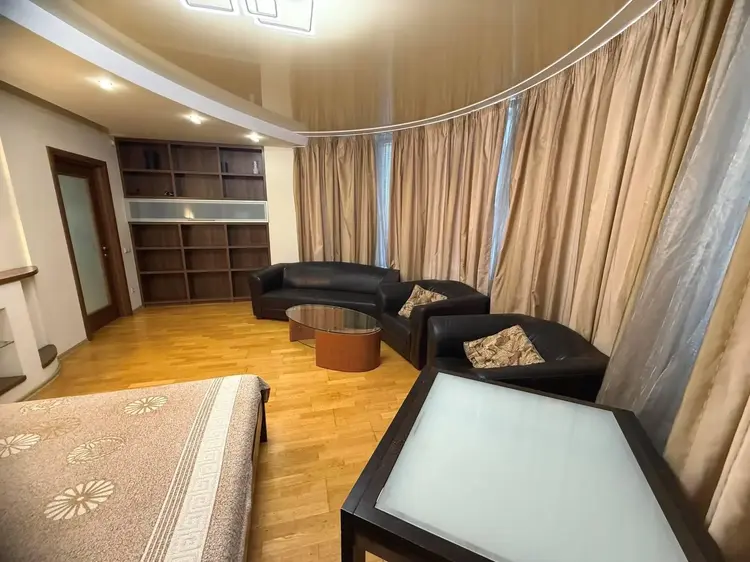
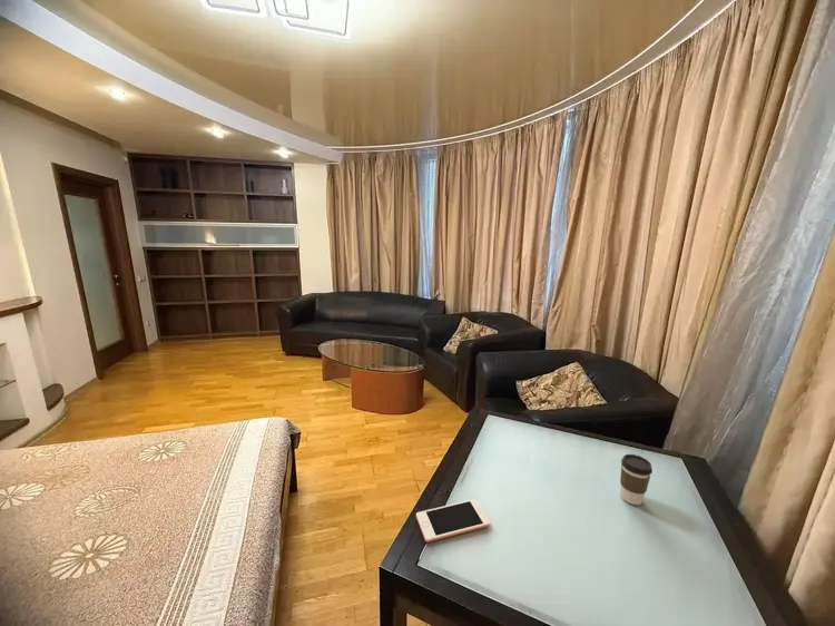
+ coffee cup (633, 479)
+ cell phone (452, 519)
